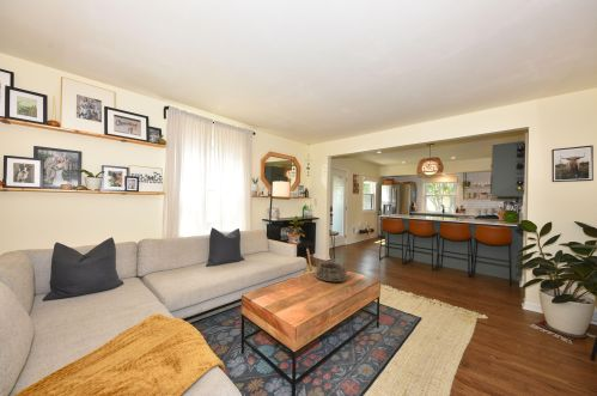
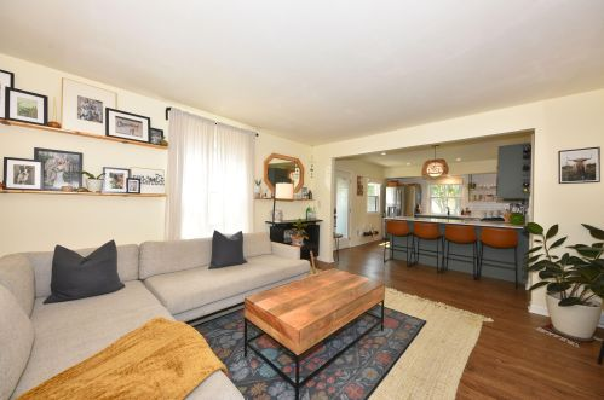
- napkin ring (330, 270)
